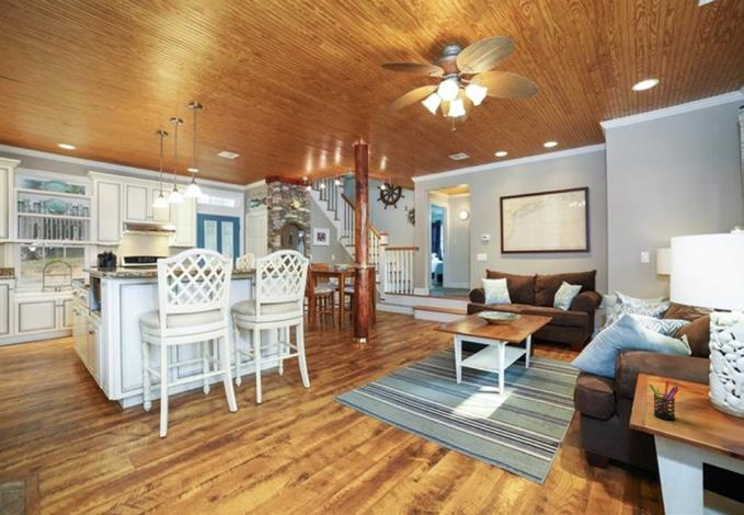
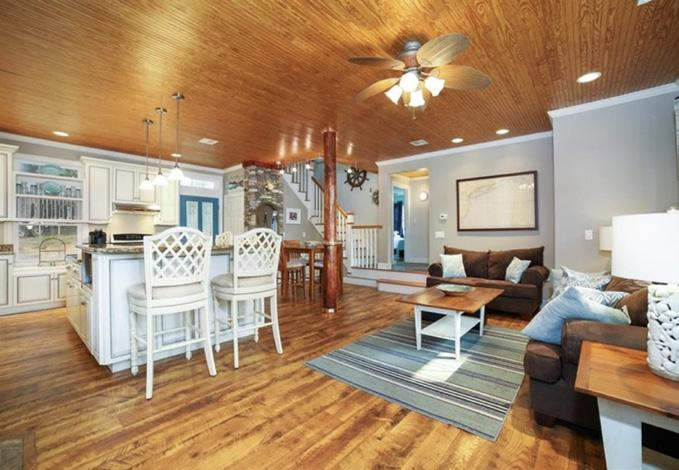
- pen holder (662, 398)
